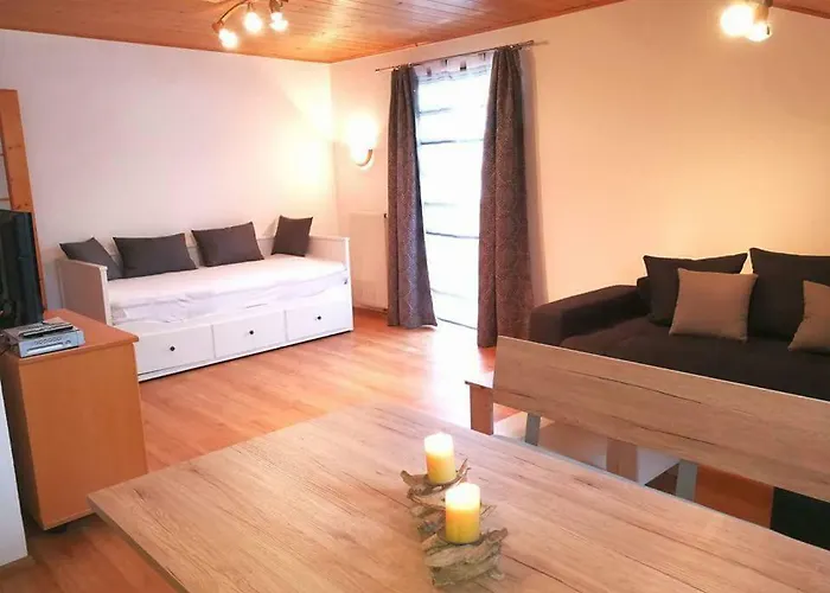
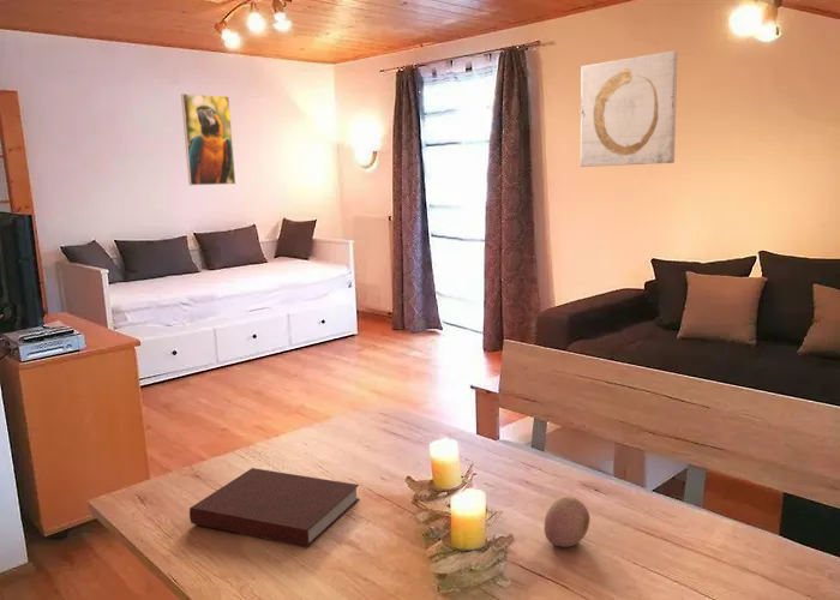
+ wall art (625, 113)
+ fruit (566, 520)
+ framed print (209, 140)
+ notebook (276, 503)
